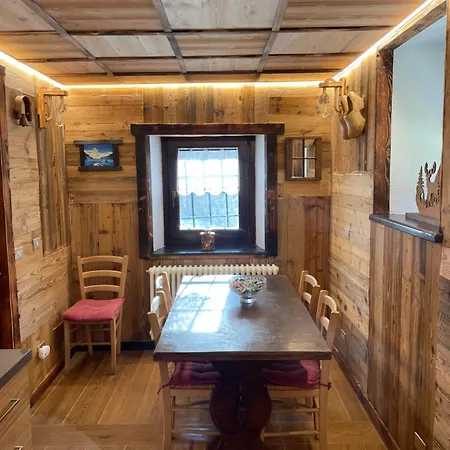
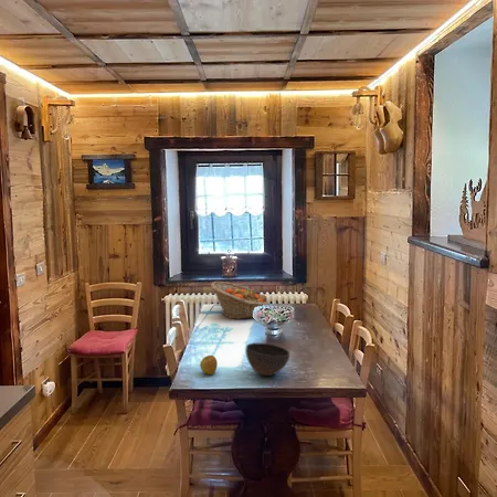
+ apple (209, 364)
+ fruit basket (240, 298)
+ bowl (267, 359)
